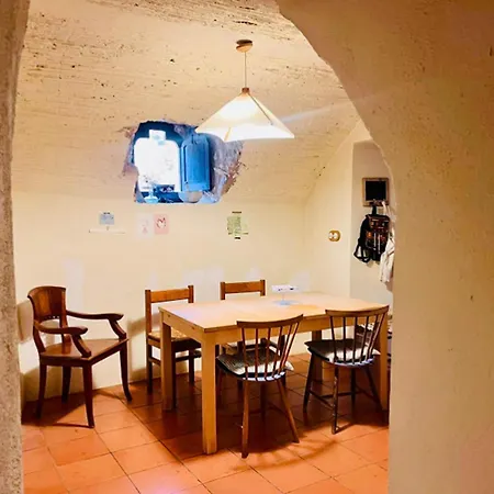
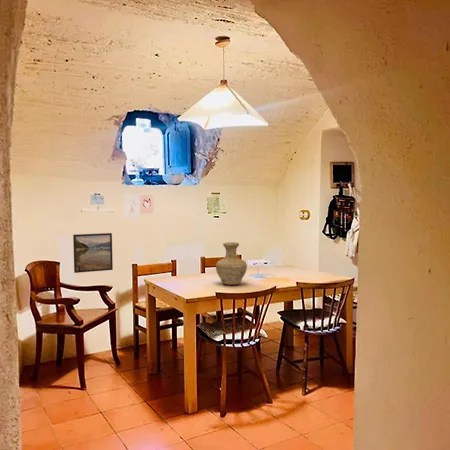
+ vase (231, 263)
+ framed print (93, 252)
